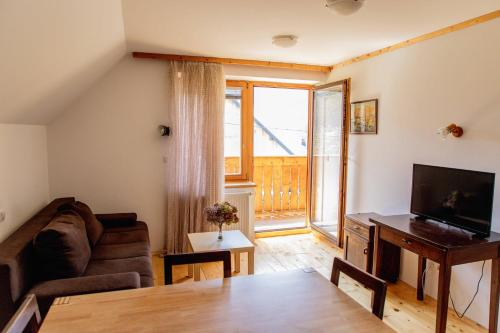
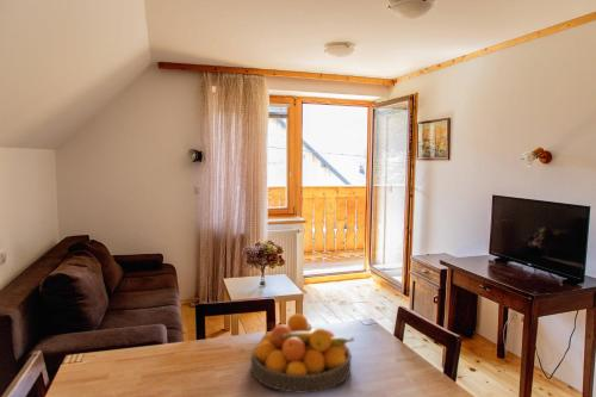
+ fruit bowl (300, 345)
